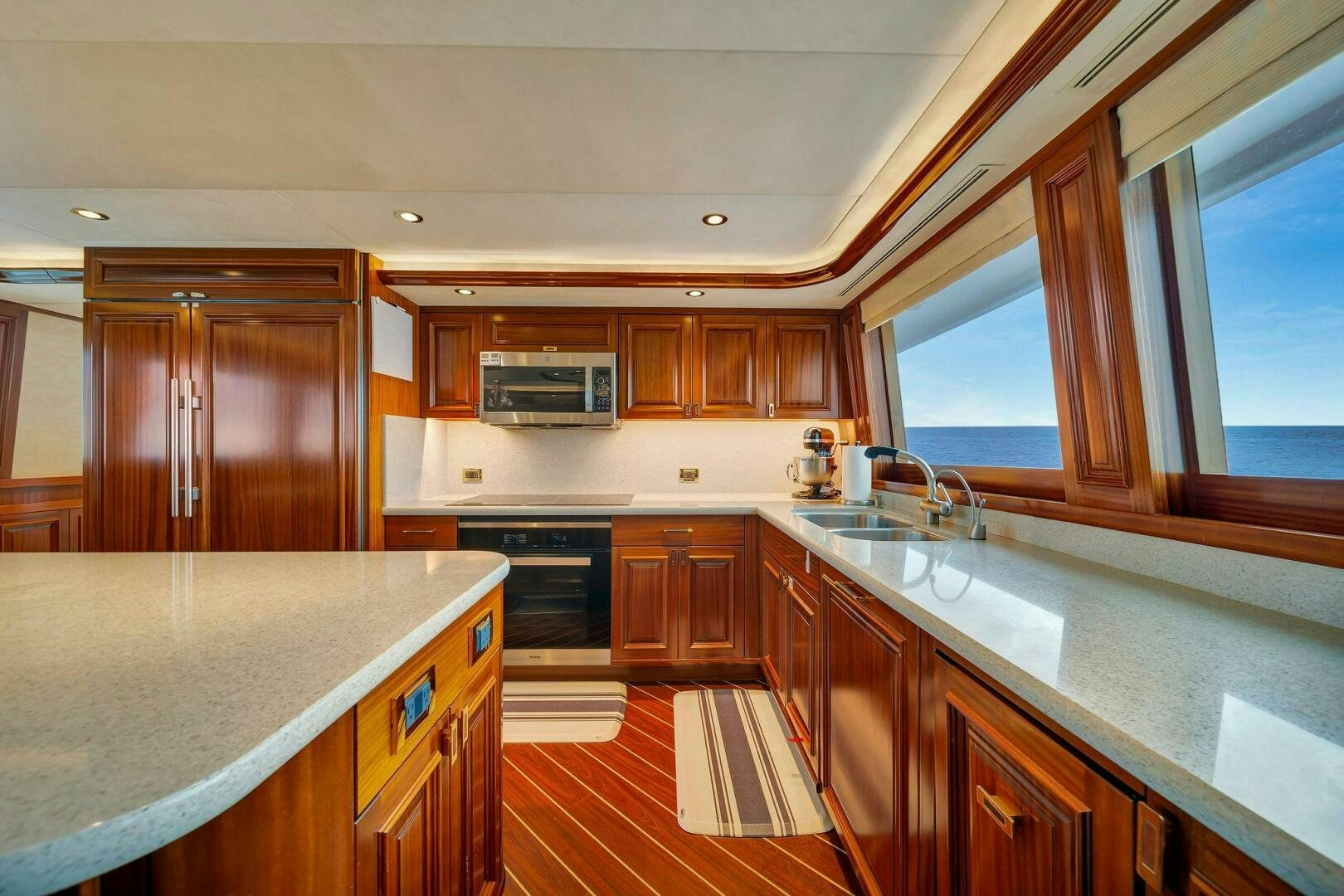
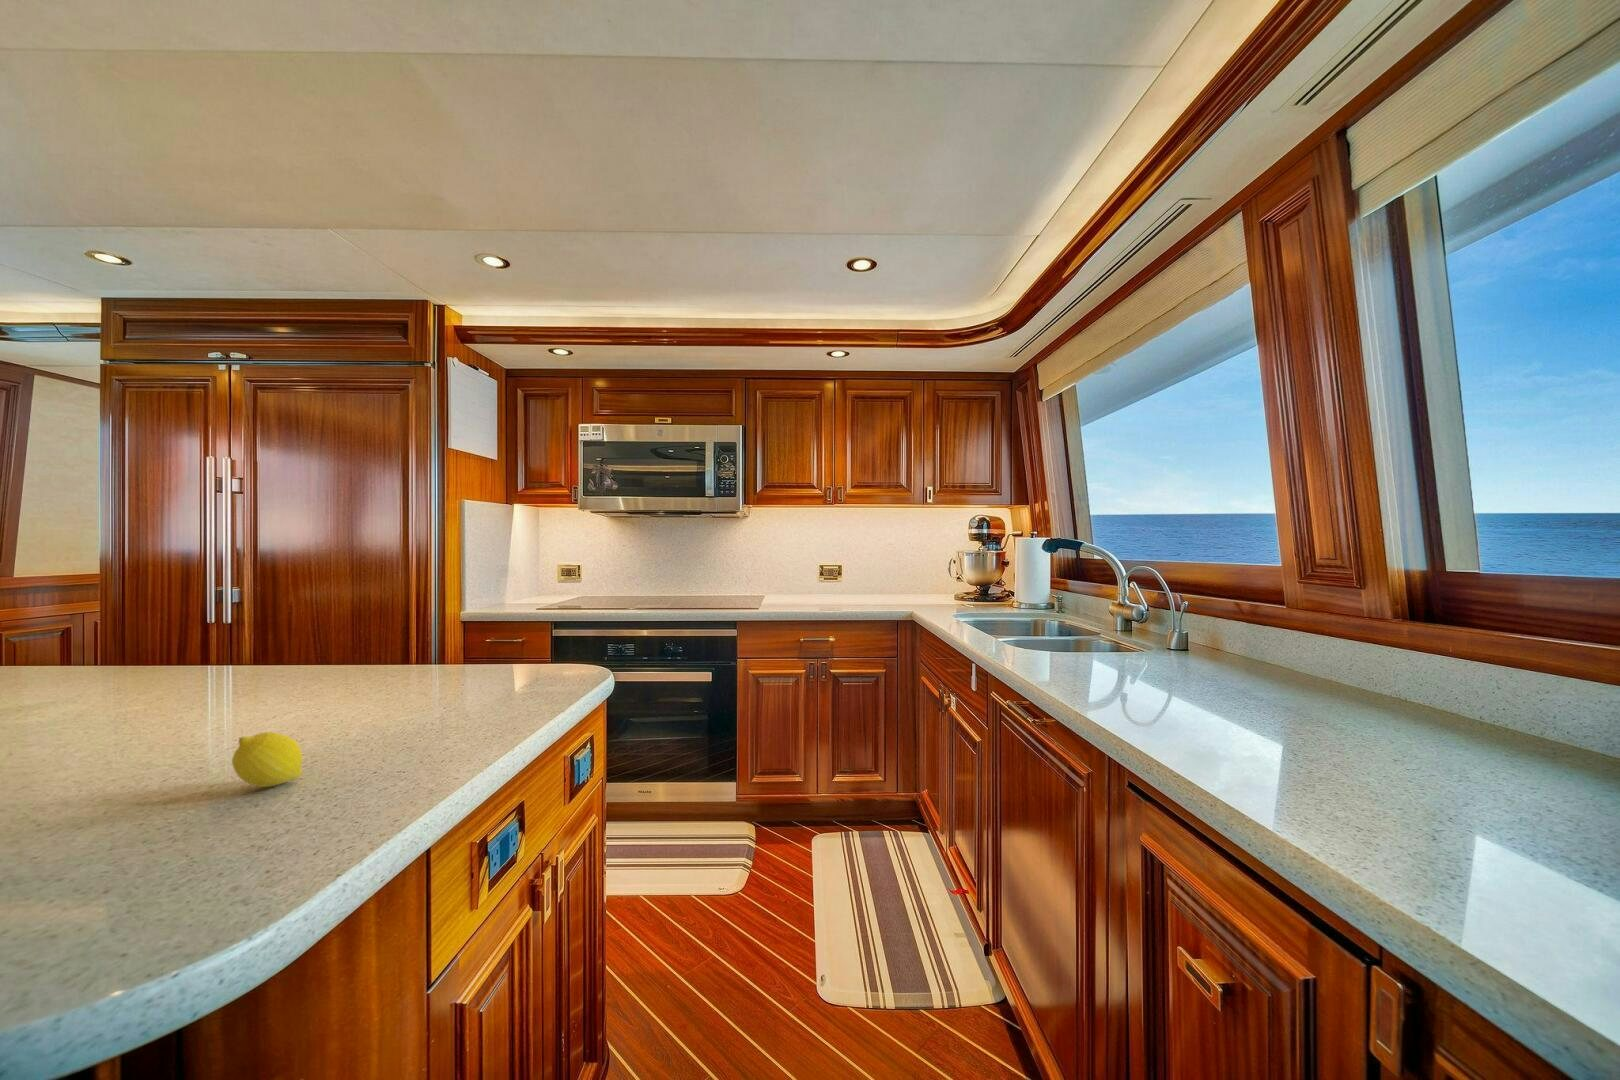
+ fruit (268, 758)
